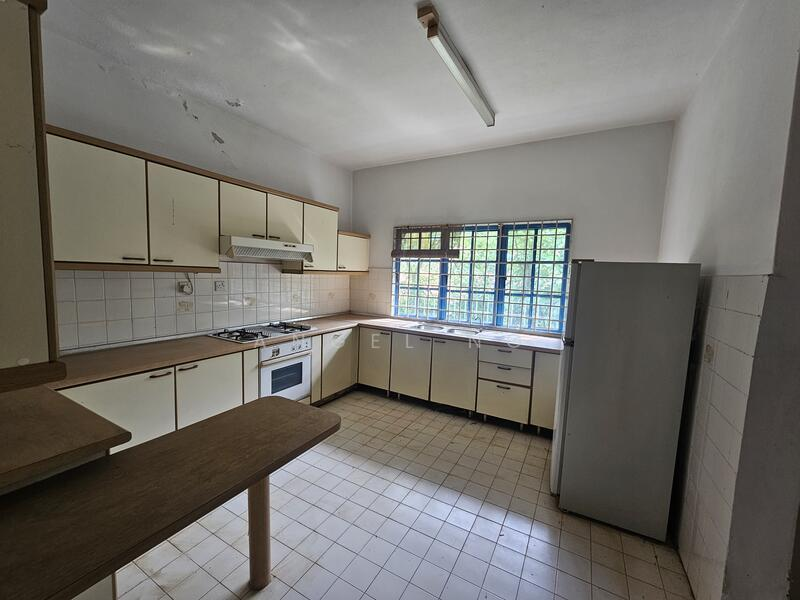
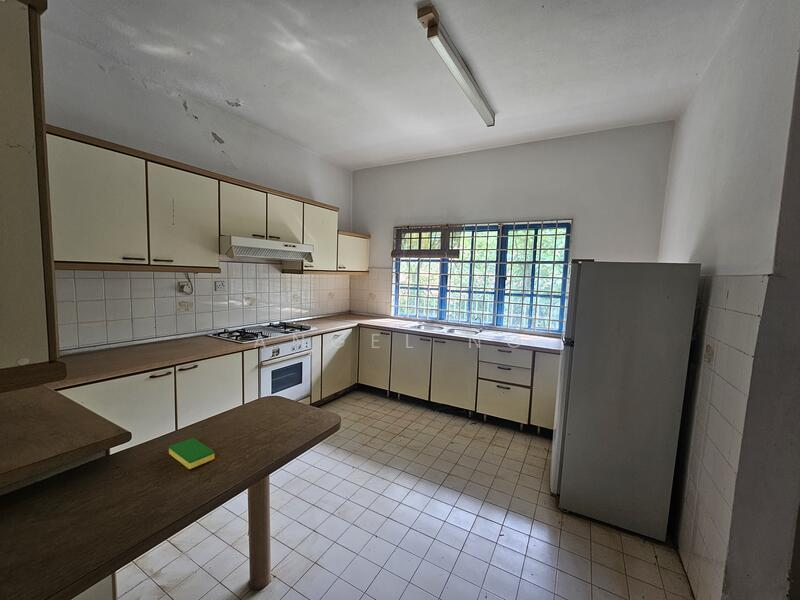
+ dish sponge (191, 452)
